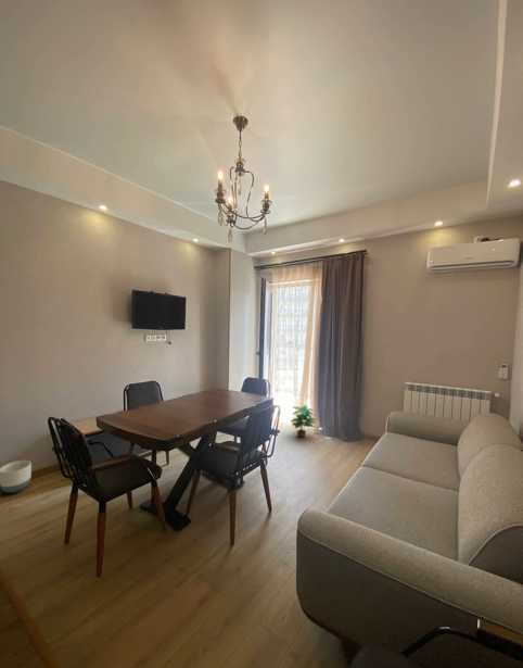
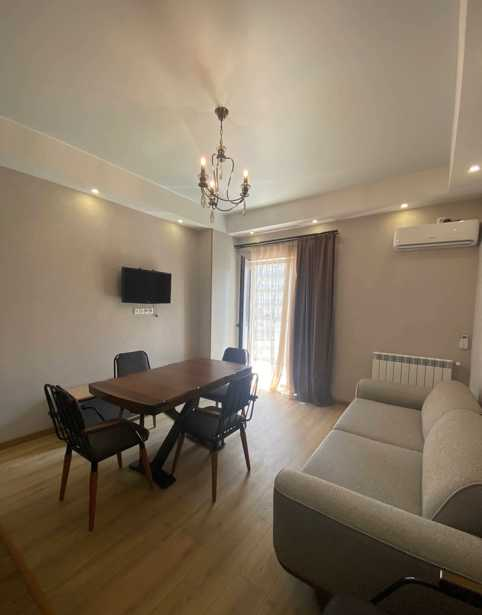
- planter (15, 478)
- potted plant (303, 421)
